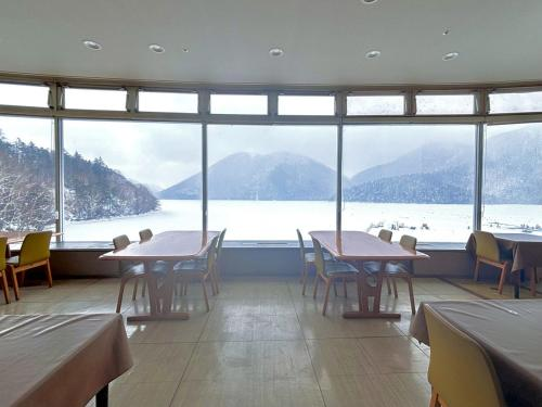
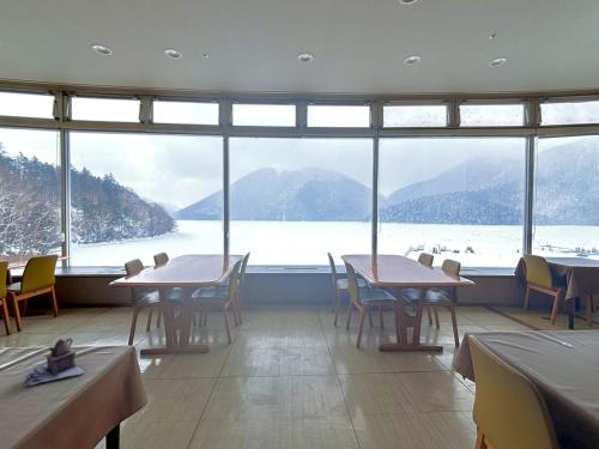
+ teapot (58, 354)
